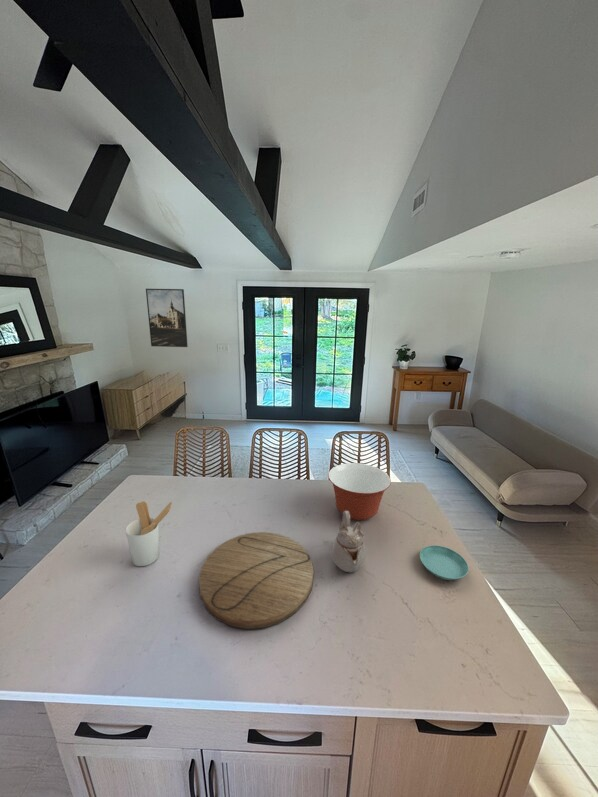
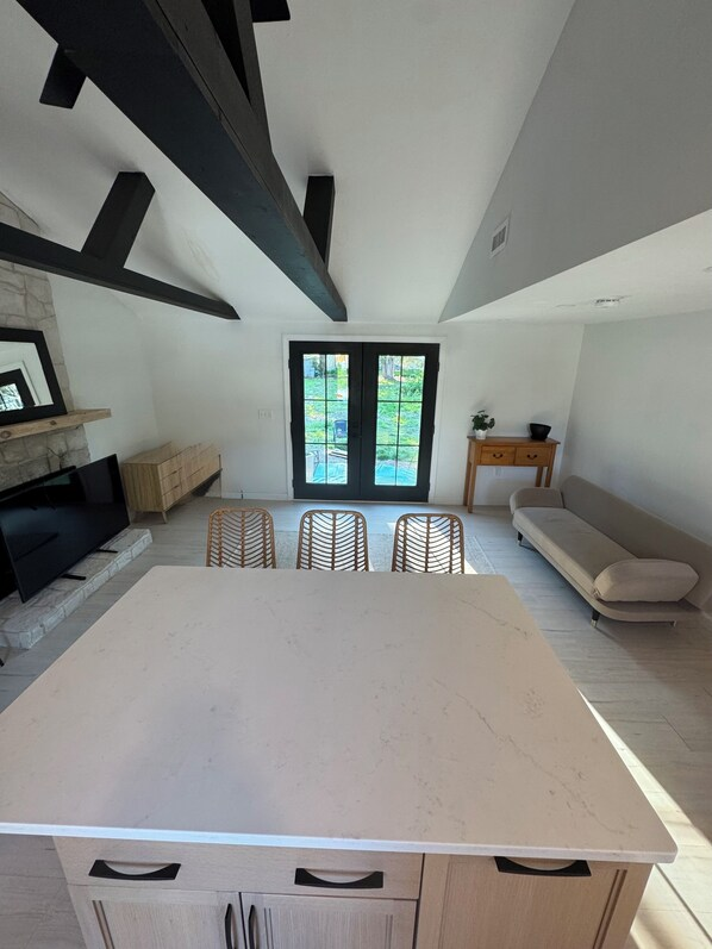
- teapot (348, 542)
- mixing bowl (357, 494)
- utensil holder (151, 532)
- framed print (167, 318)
- saucer (443, 563)
- cutting board (257, 572)
